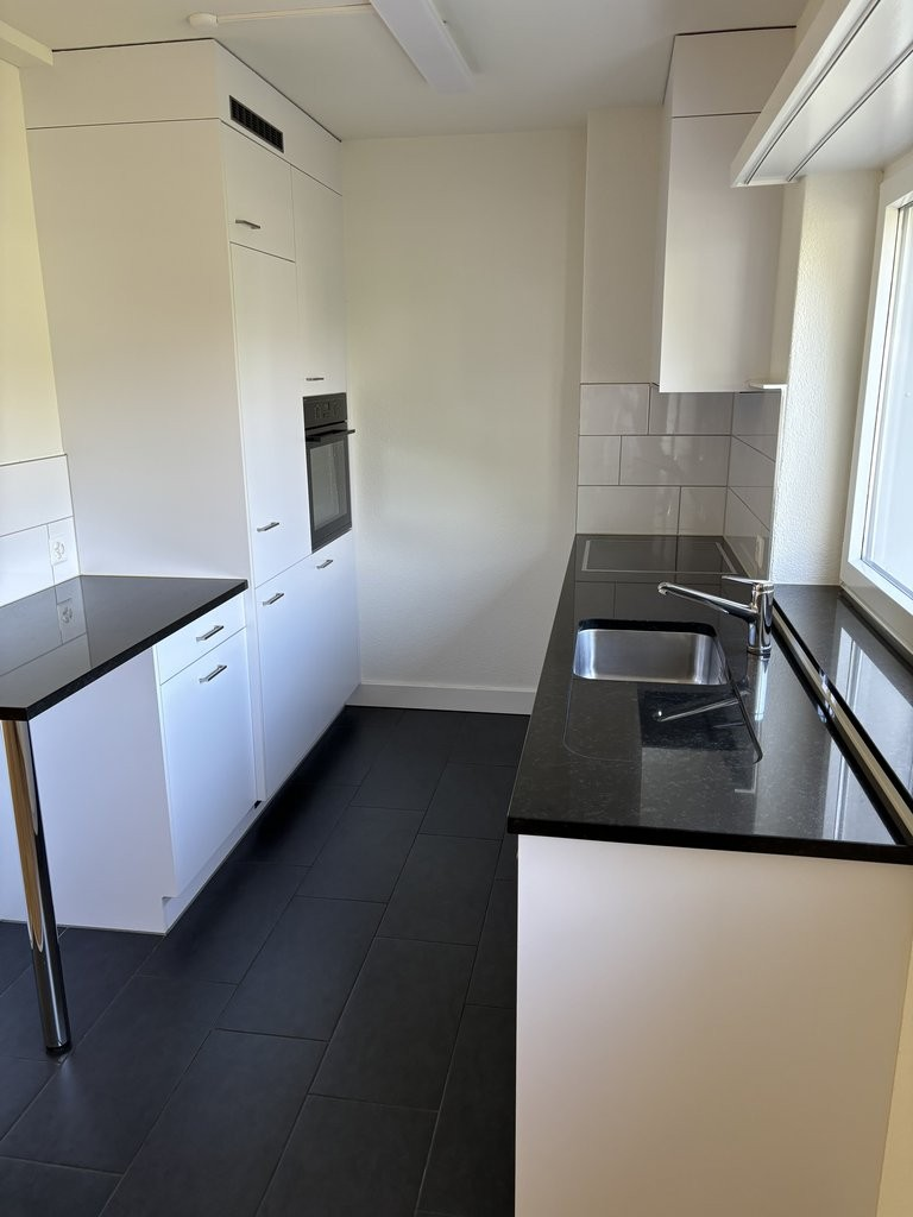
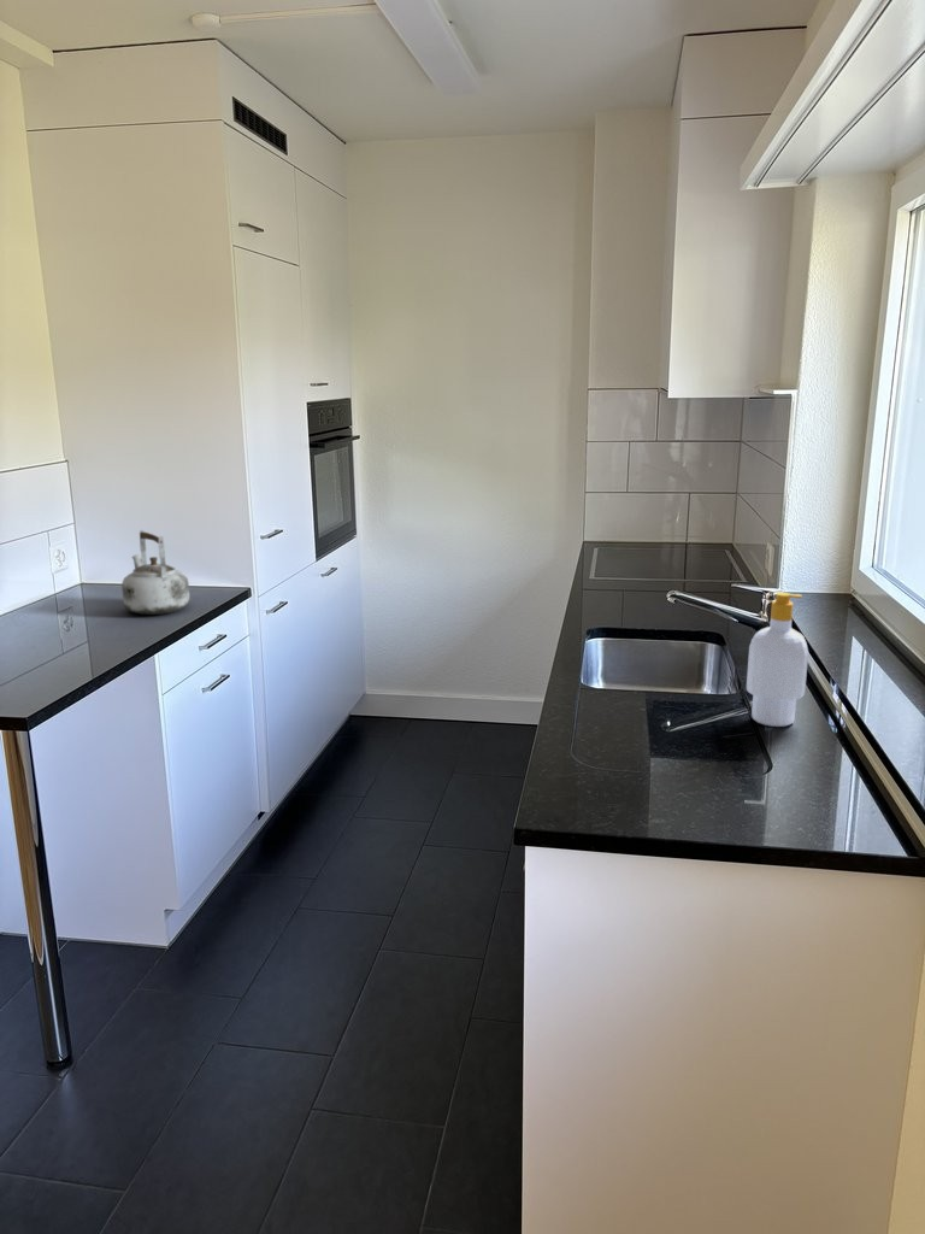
+ kettle (151, 570)
+ soap bottle (777, 658)
